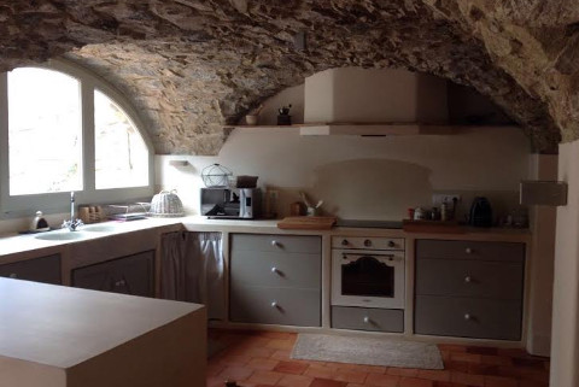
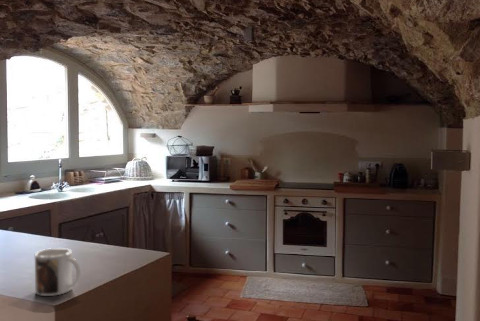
+ mug (56, 271)
